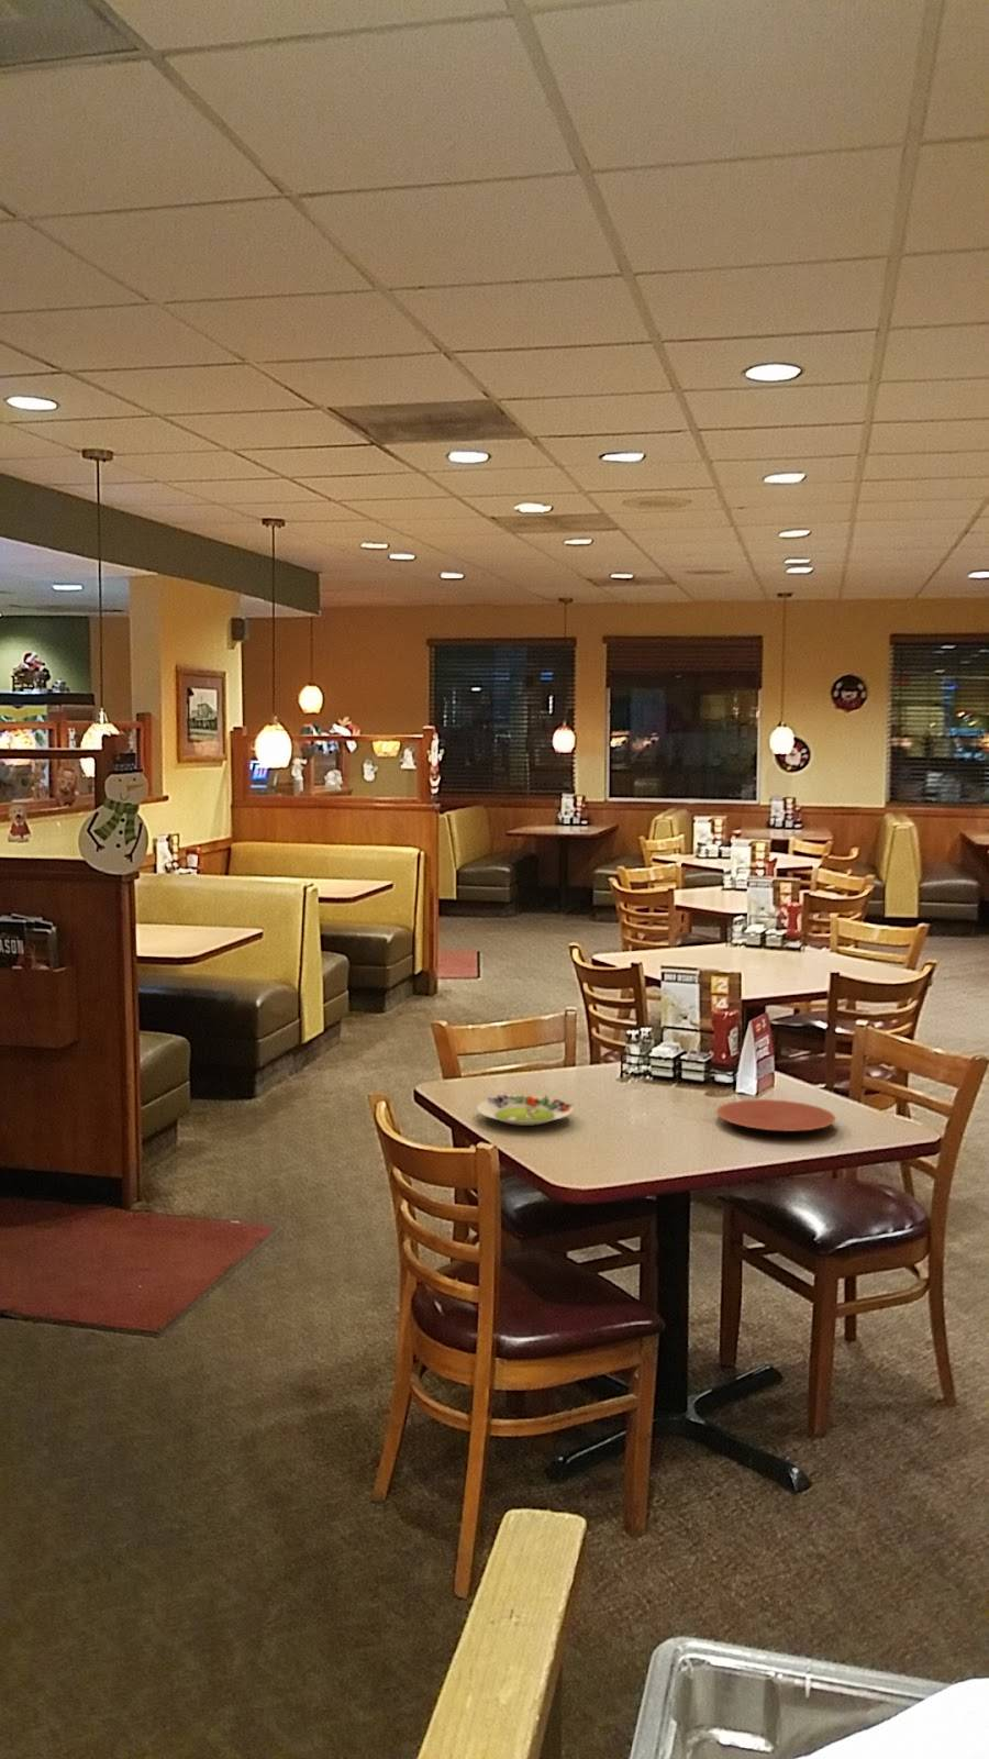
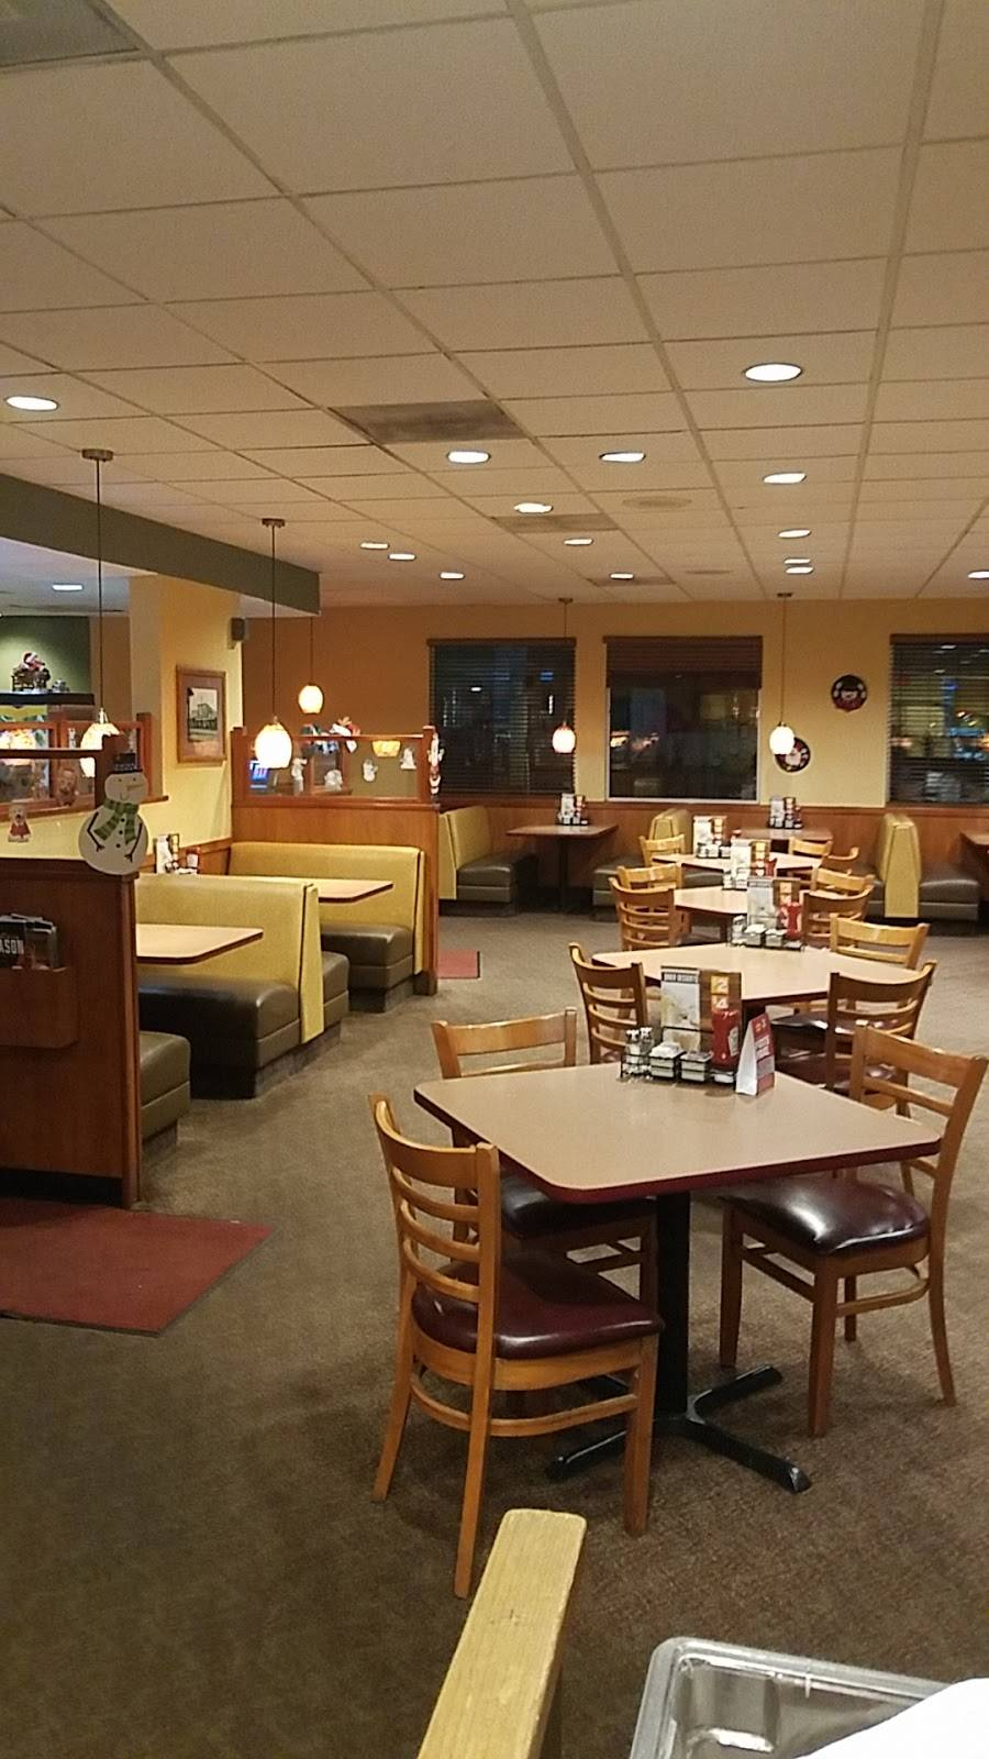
- plate (775, 1119)
- salad plate (524, 1110)
